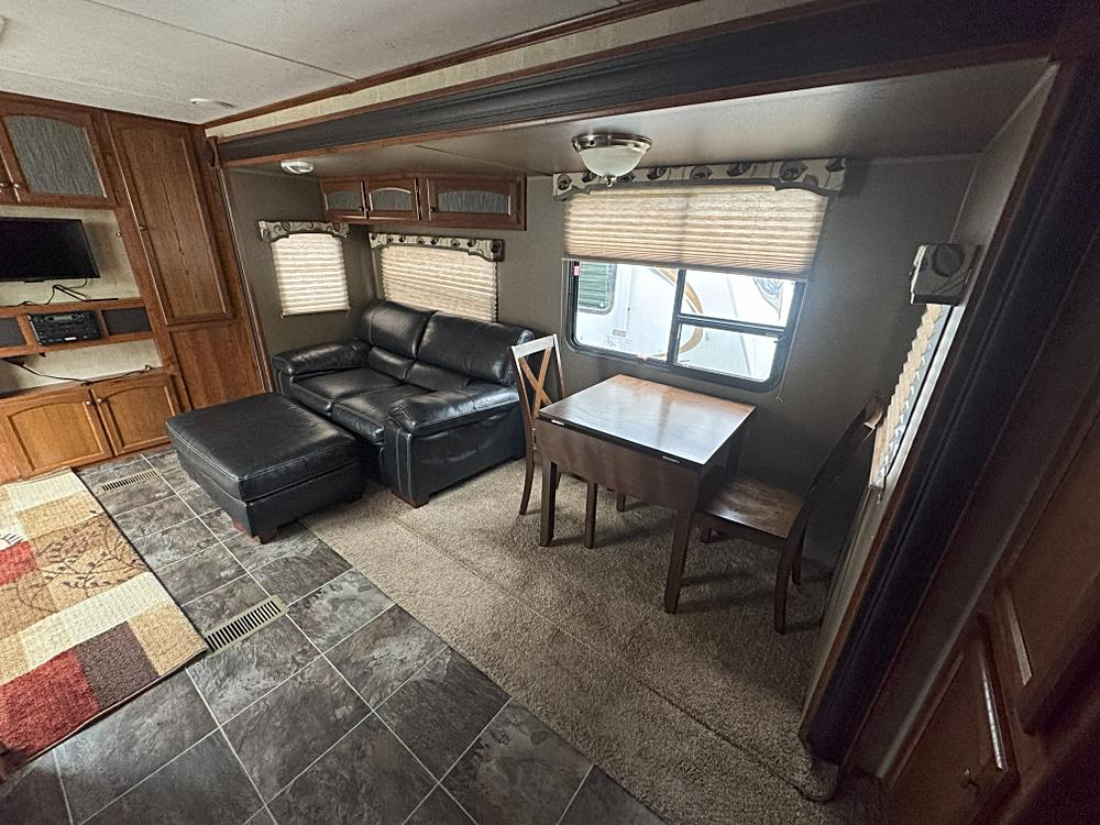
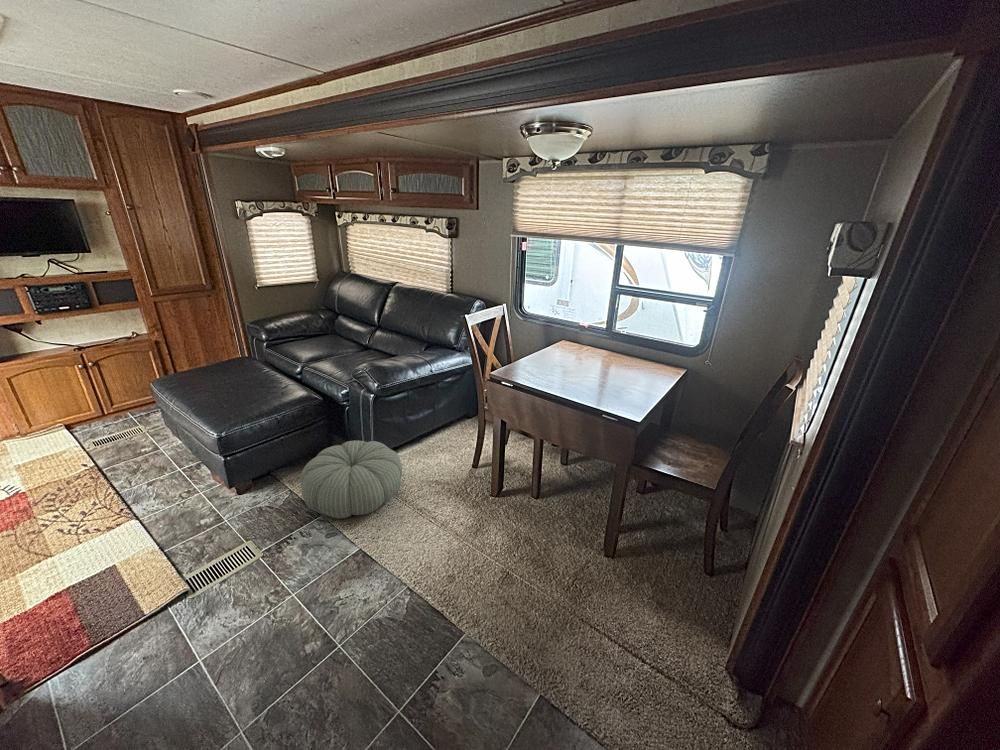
+ pouf (353, 476)
